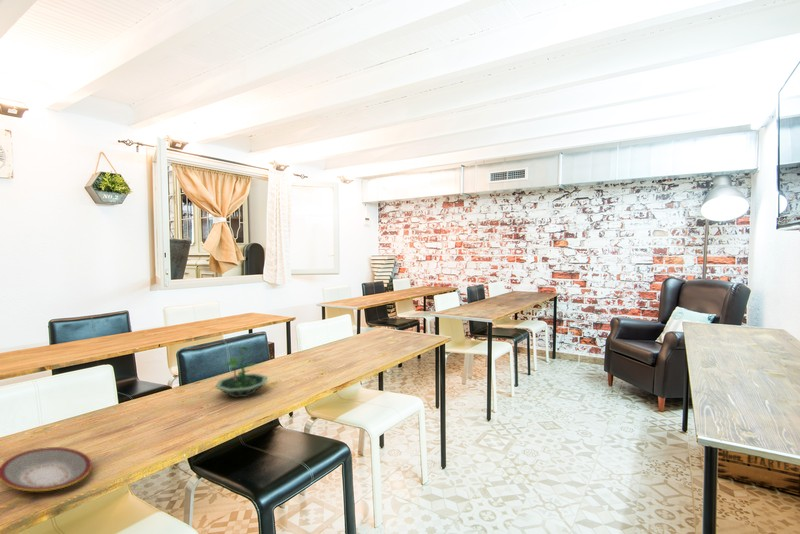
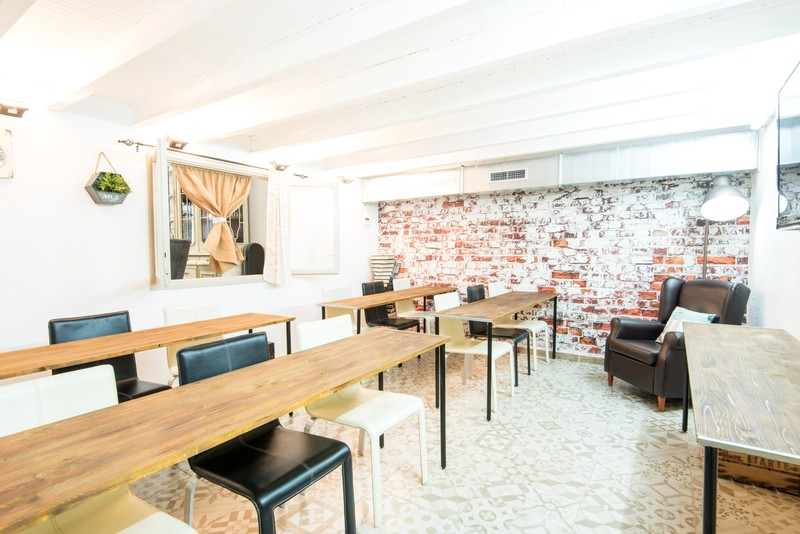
- terrarium (241, 355)
- plate (46, 471)
